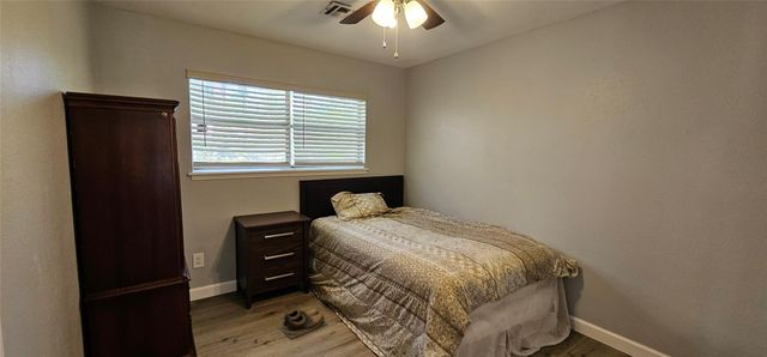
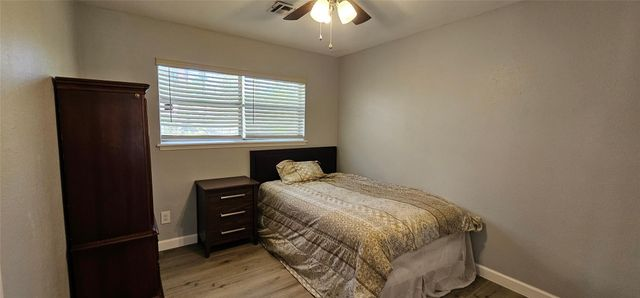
- shoes (302, 317)
